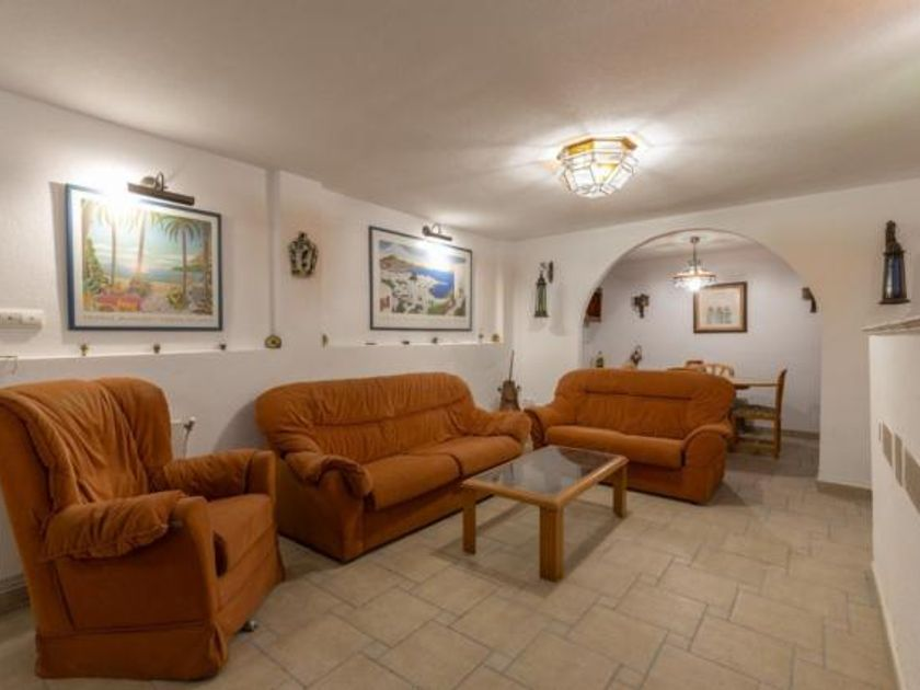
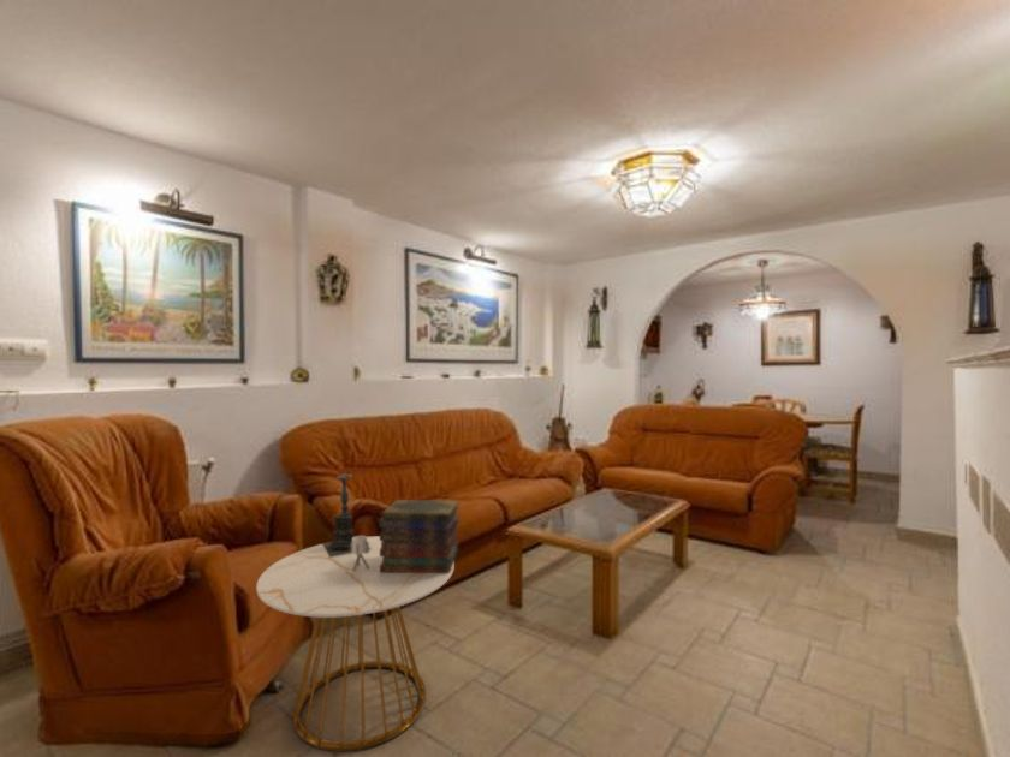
+ book stack (421, 534)
+ candle holder (345, 505)
+ side table (361, 621)
